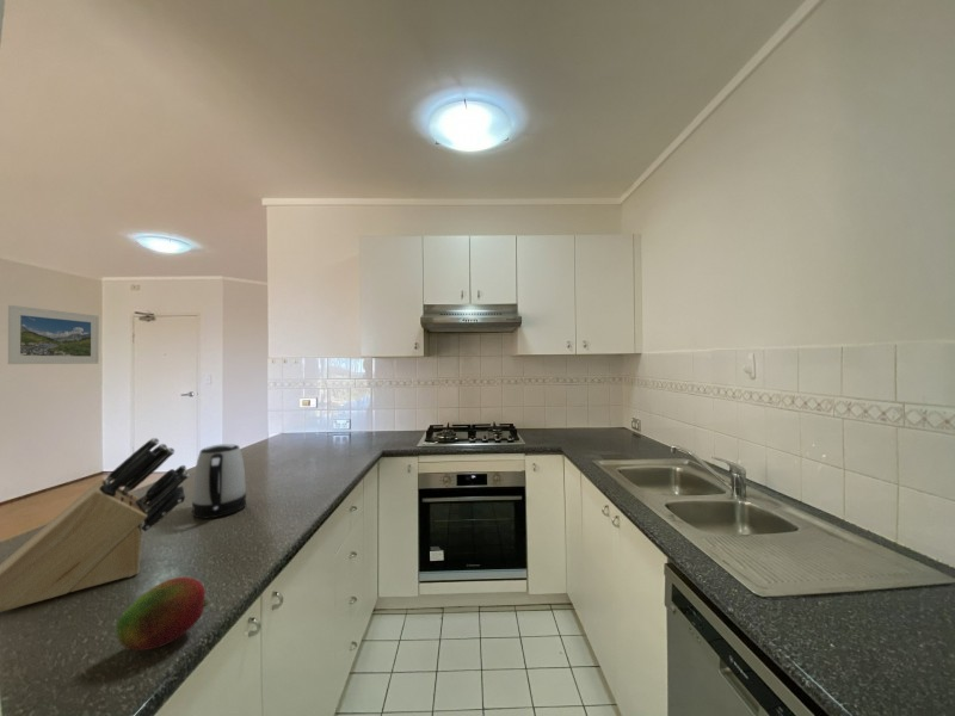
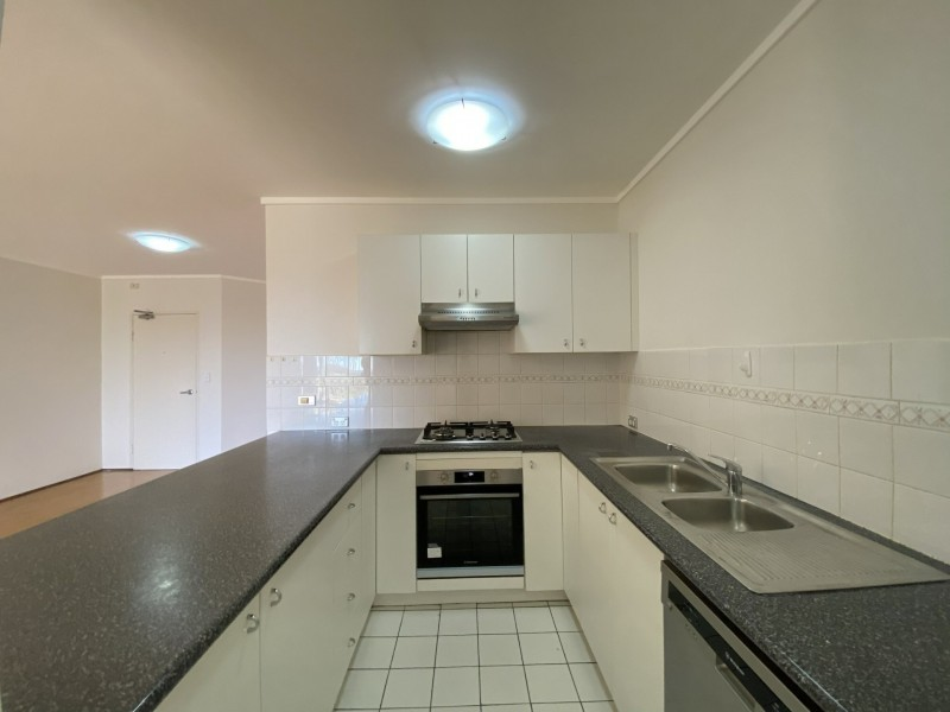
- knife block (92, 512)
- fruit (164, 612)
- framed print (57, 337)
- kettle (218, 479)
